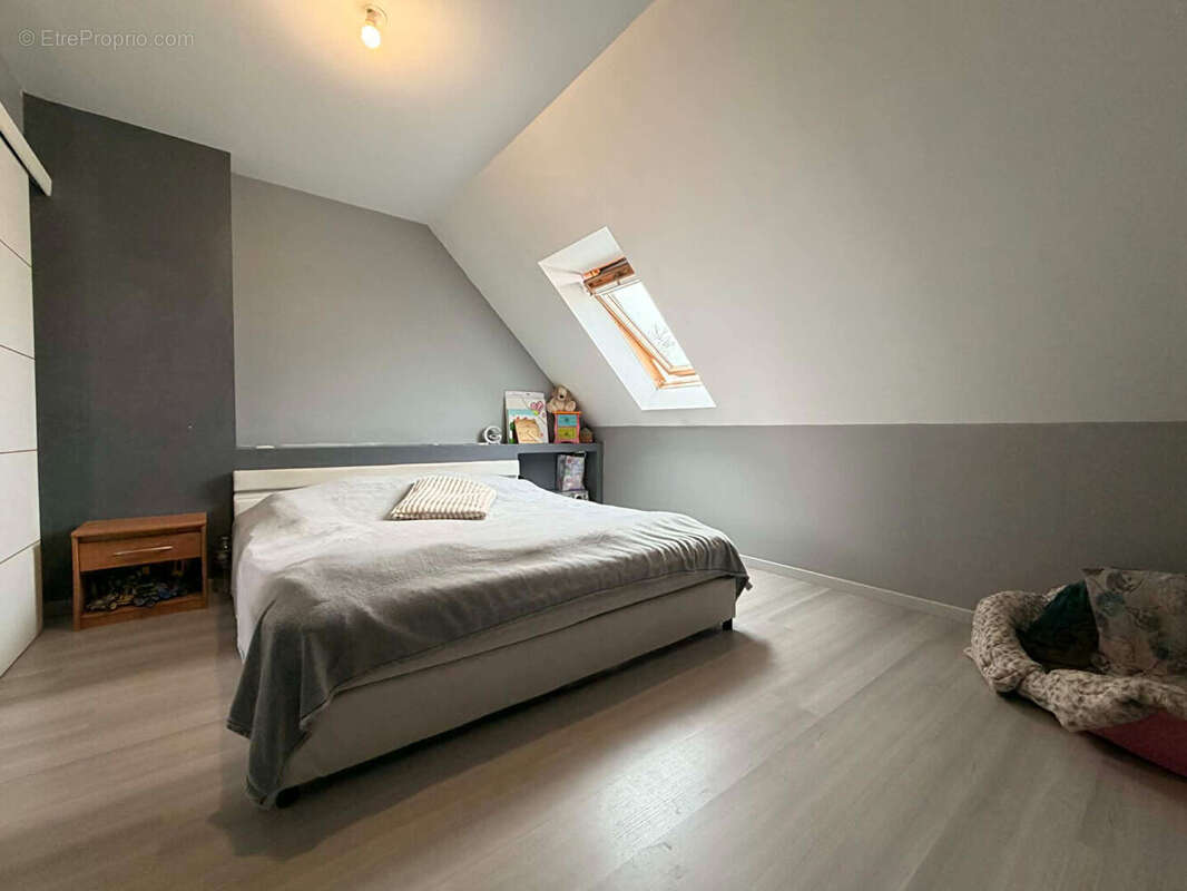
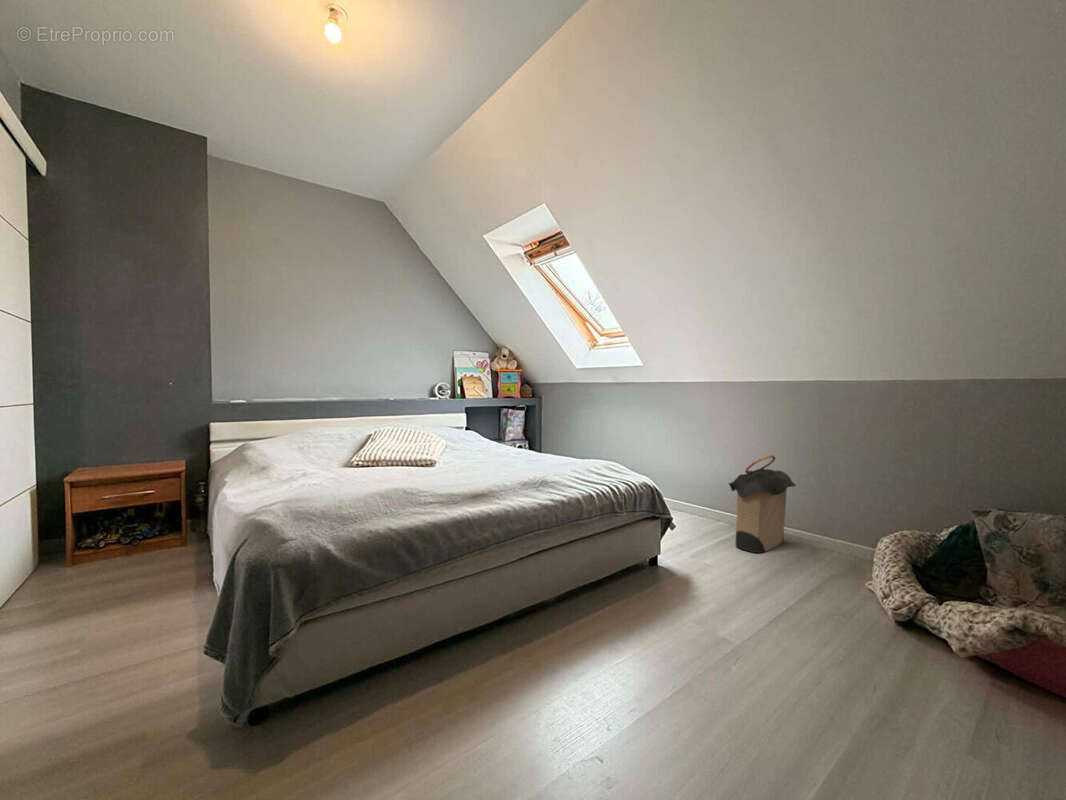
+ laundry hamper (760, 497)
